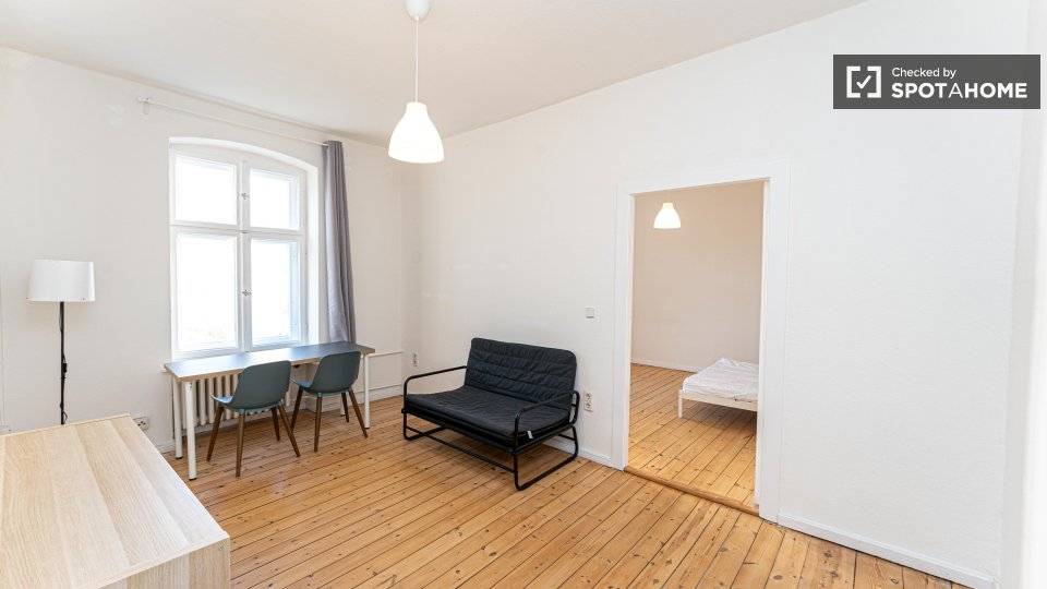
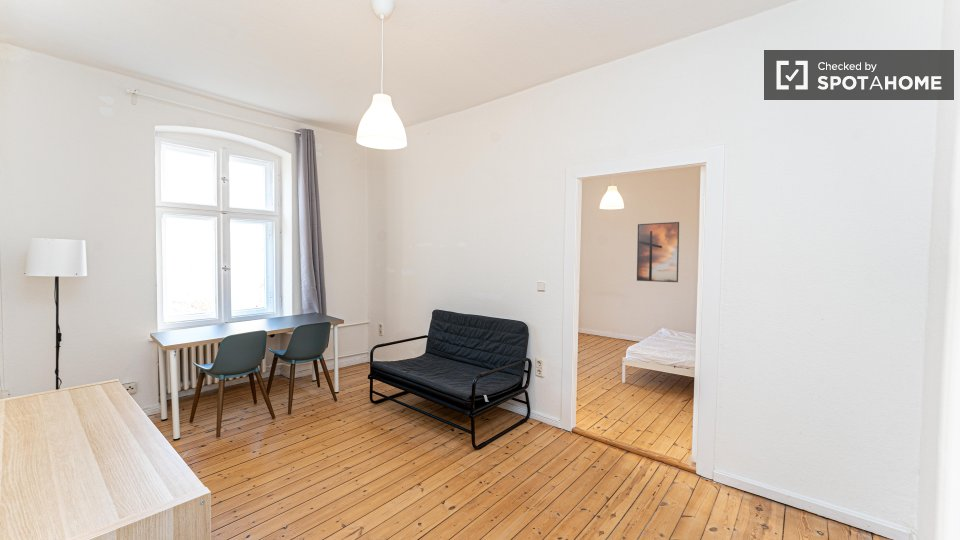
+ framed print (657, 252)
